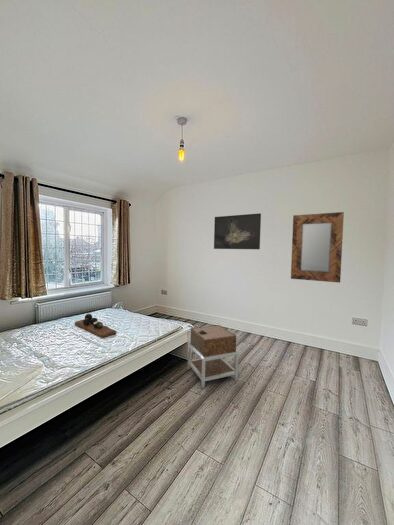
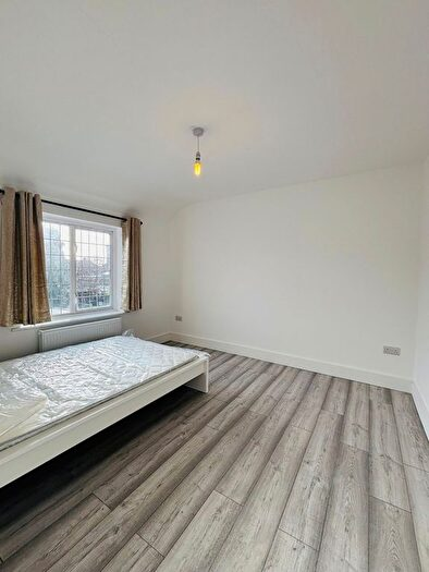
- home mirror (315, 247)
- decorative tray (94, 323)
- nightstand (212, 352)
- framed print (235, 232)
